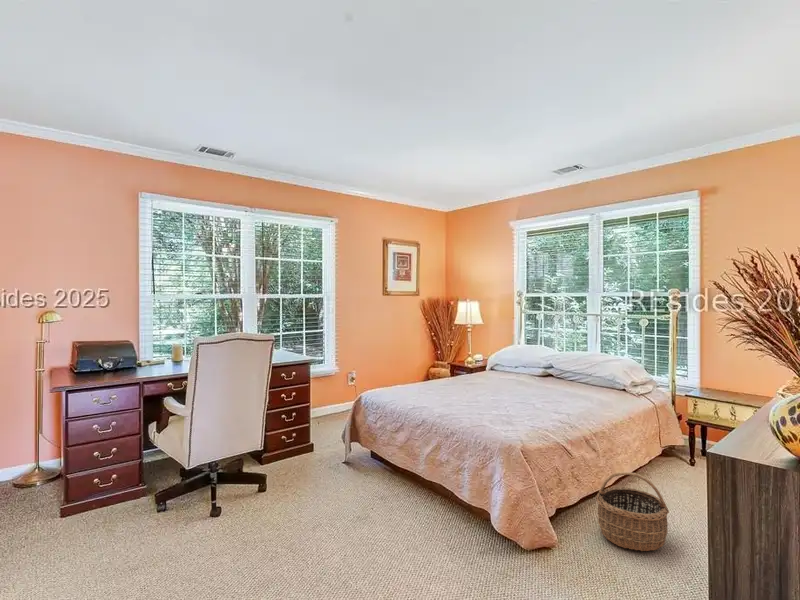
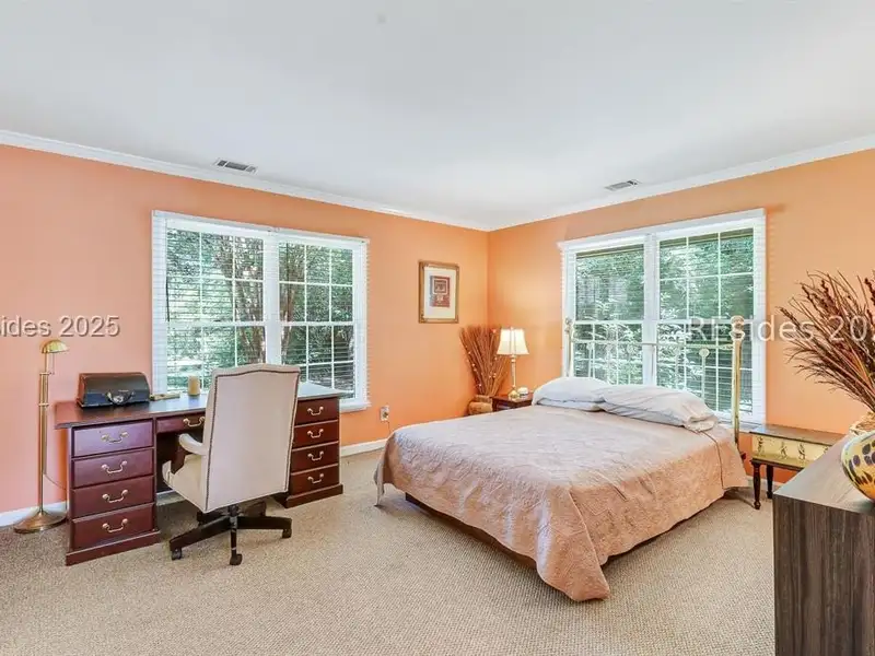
- wicker basket (631, 505)
